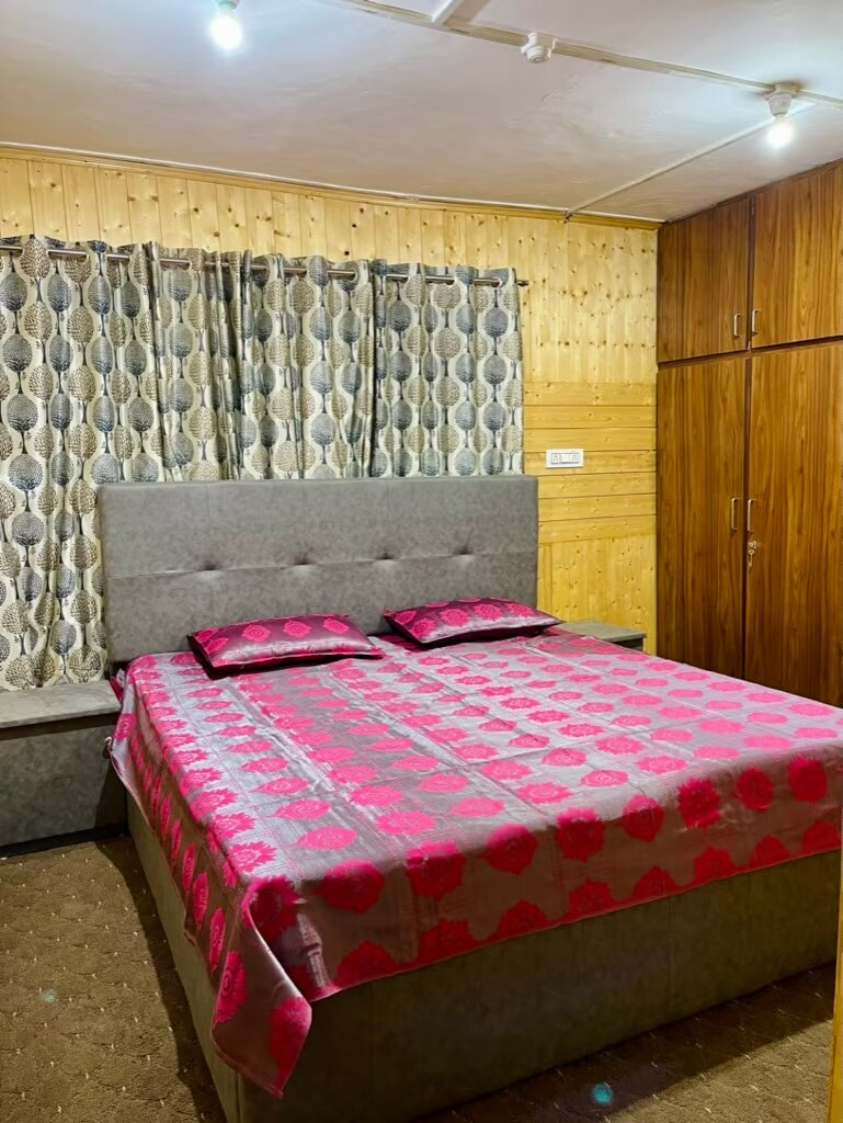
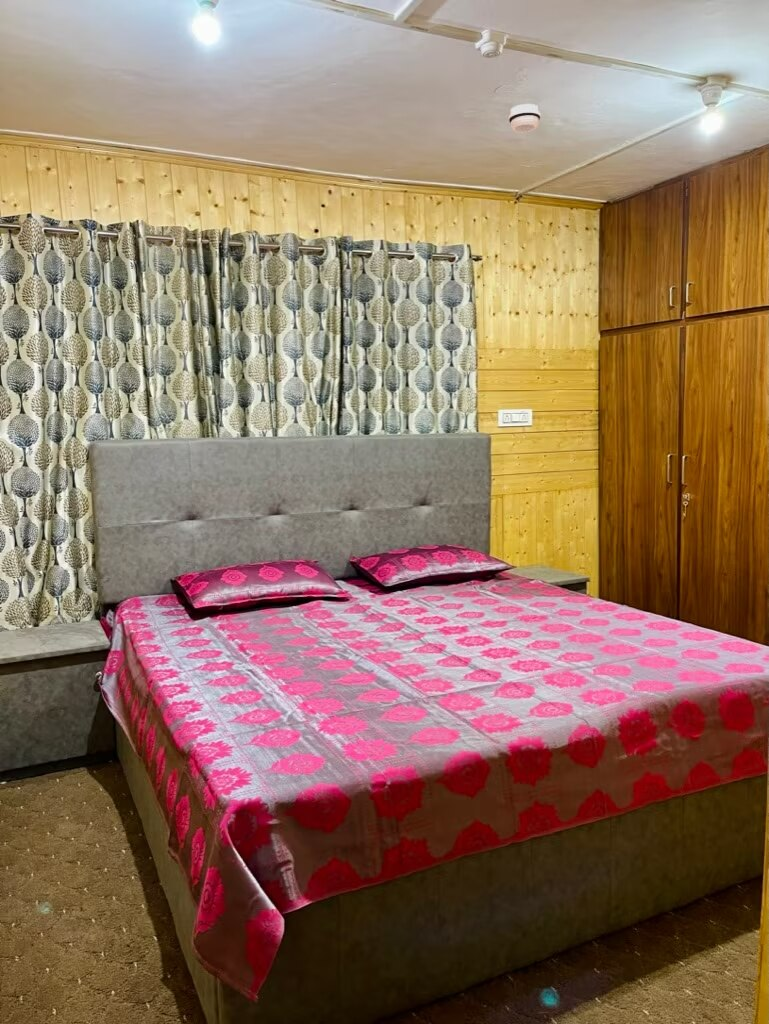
+ smoke detector (524, 118)
